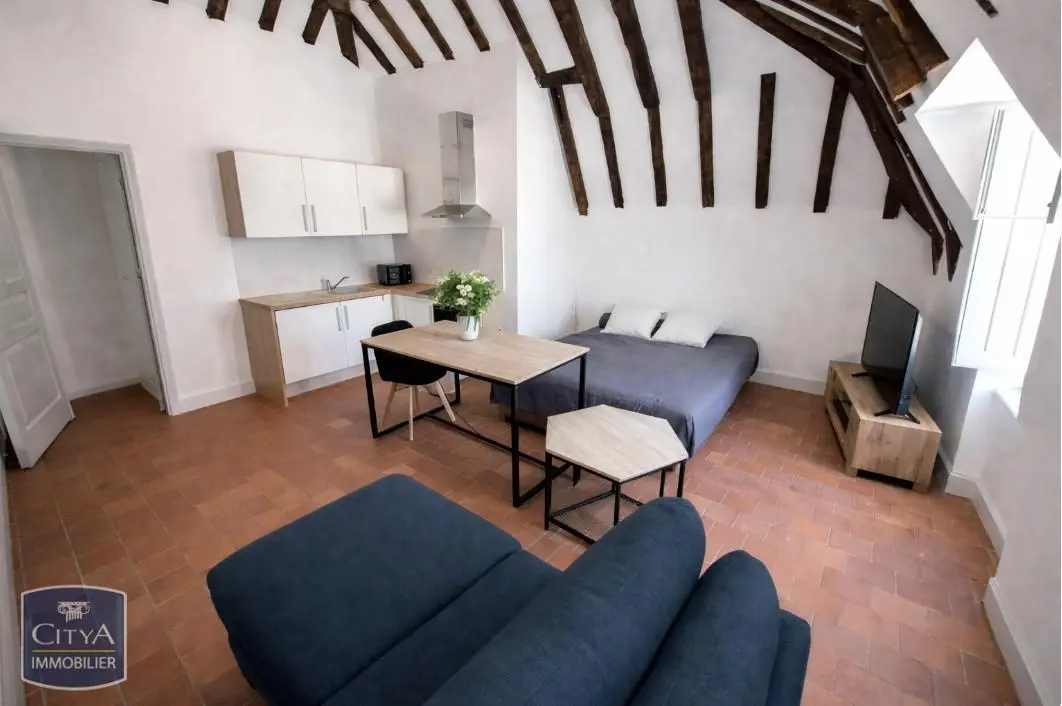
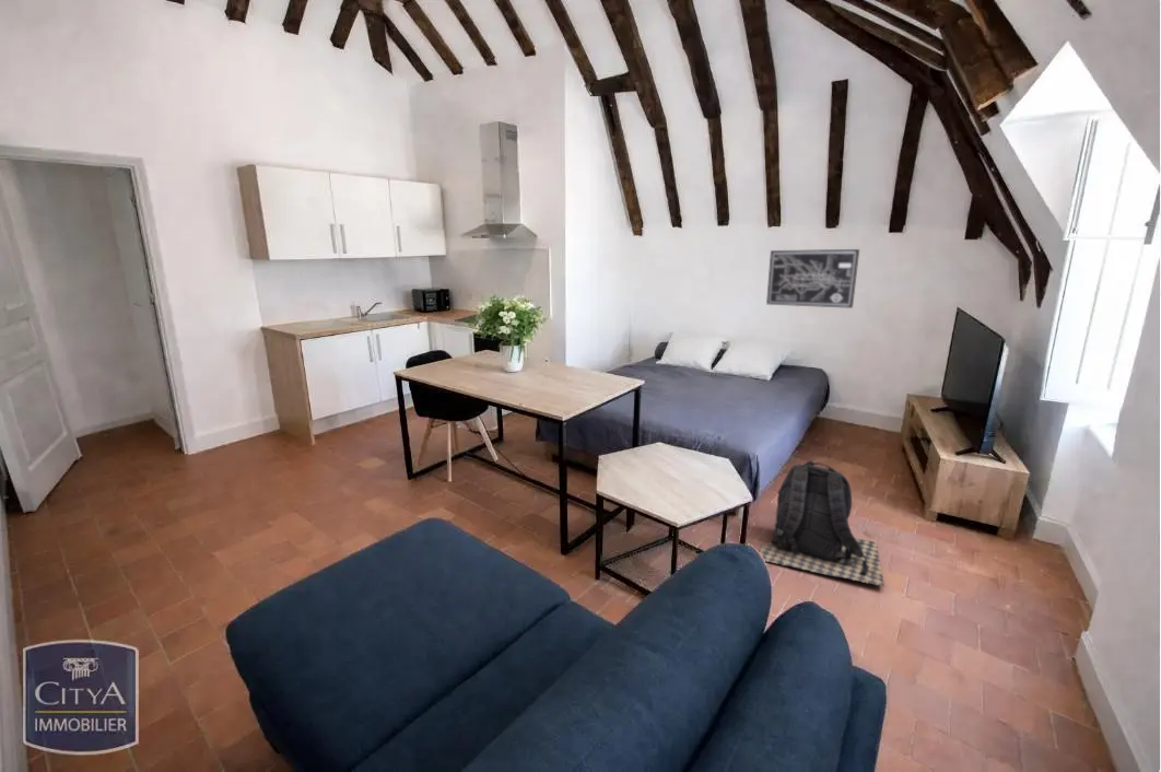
+ wall art (810, 278)
+ backpack (822, 511)
